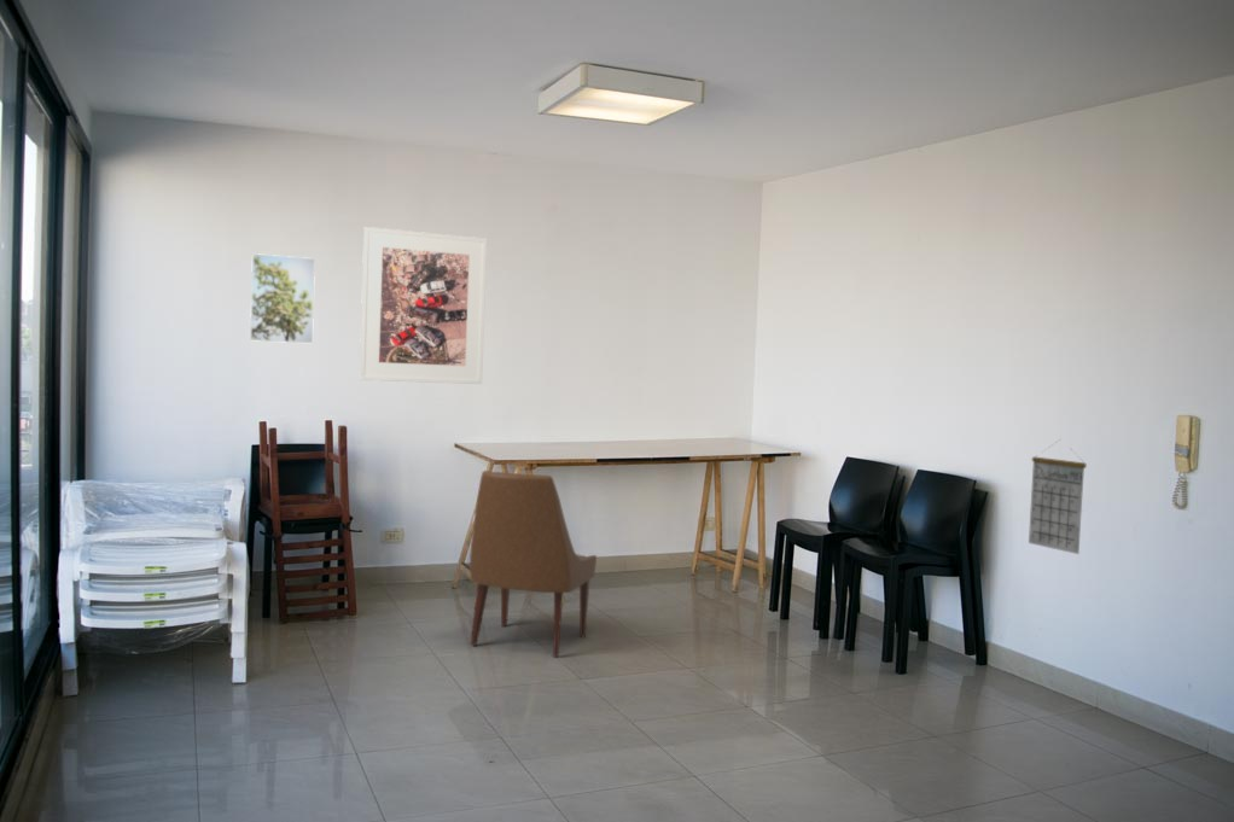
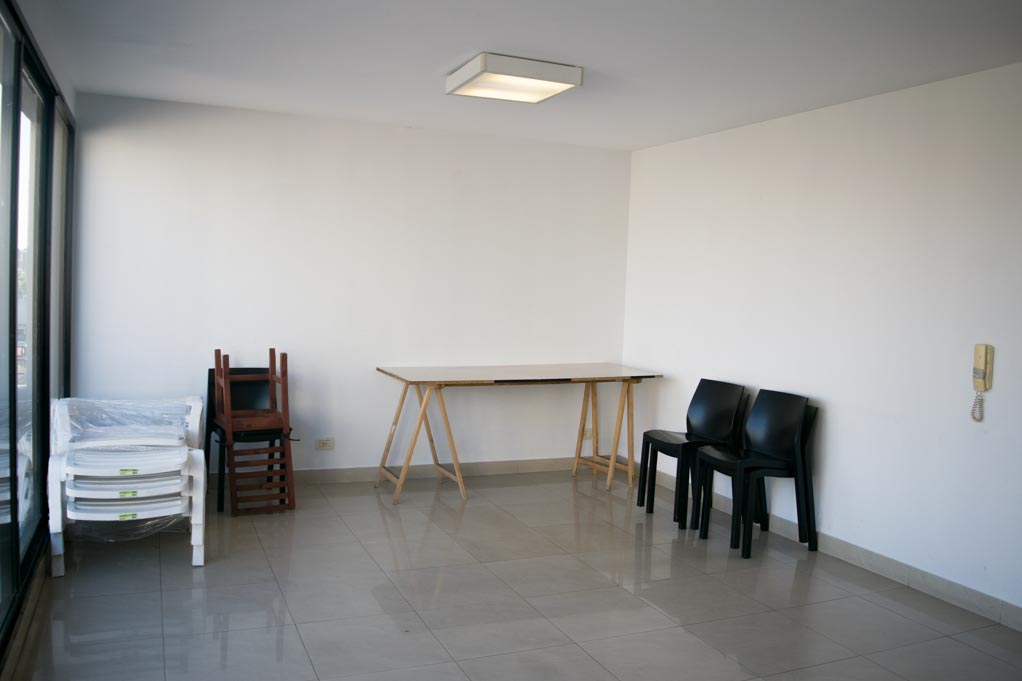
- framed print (283, 298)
- chair (530, 555)
- calendar (1057, 494)
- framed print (424, 308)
